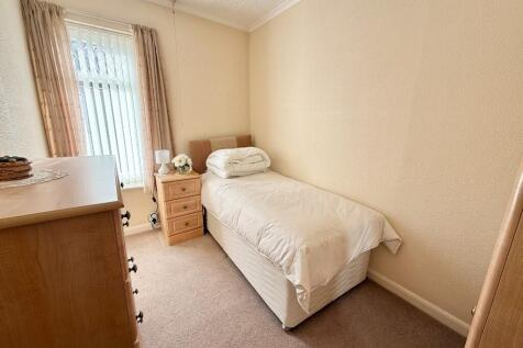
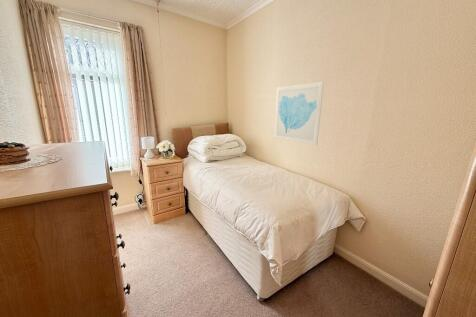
+ wall art (295, 114)
